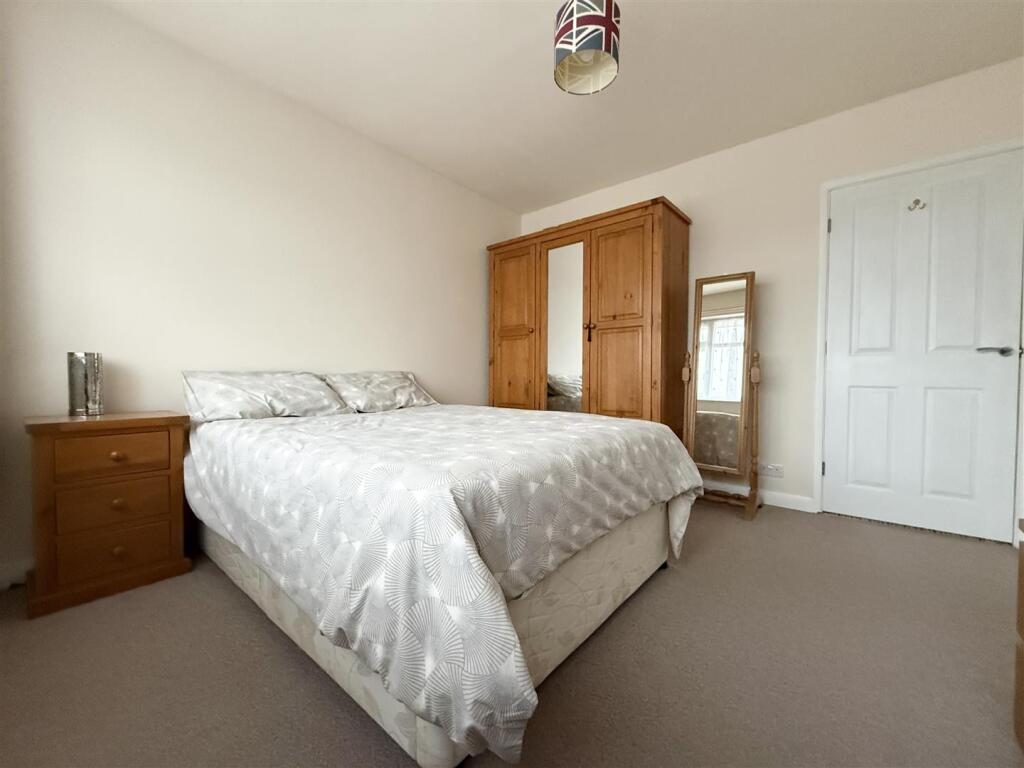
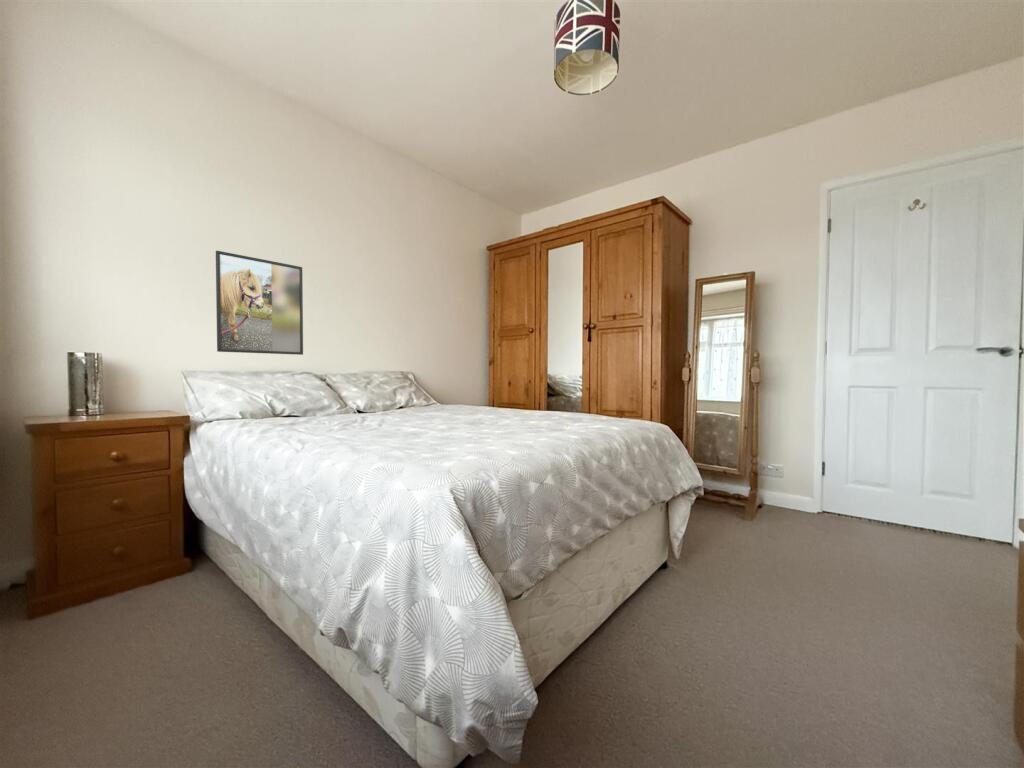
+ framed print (262, 306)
